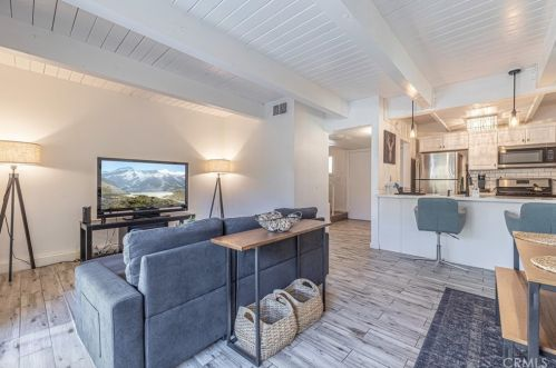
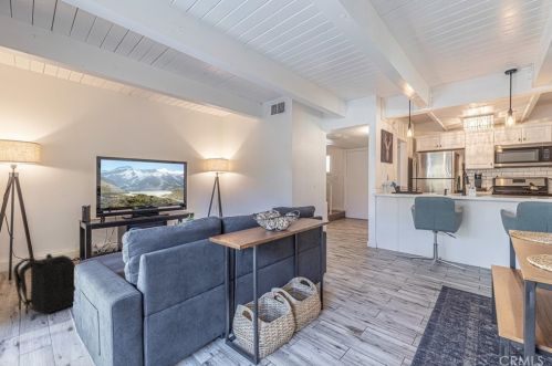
+ backpack (49, 281)
